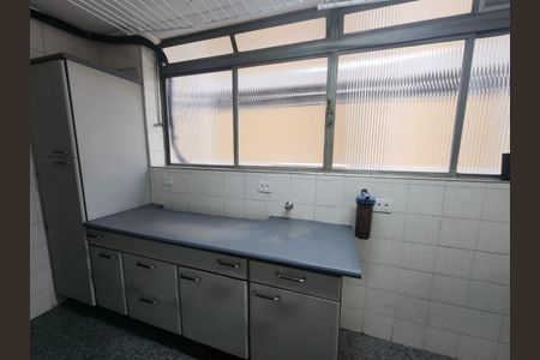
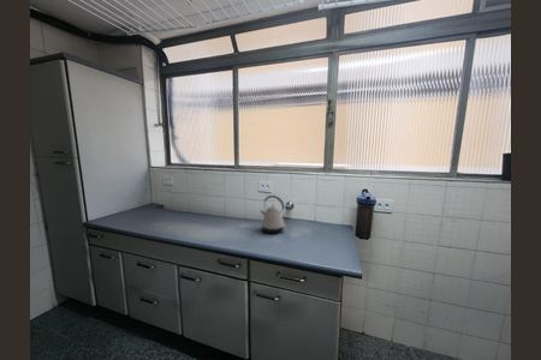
+ kettle (272, 212)
